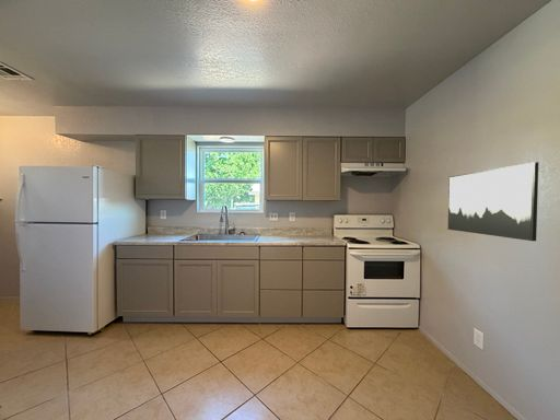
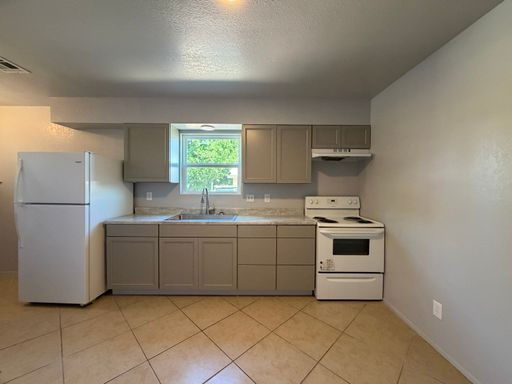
- wall art (483, 202)
